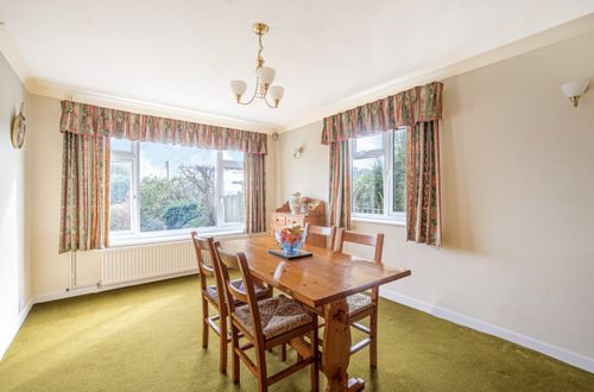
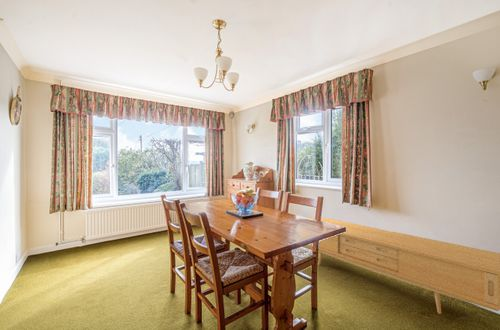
+ sideboard (375, 256)
